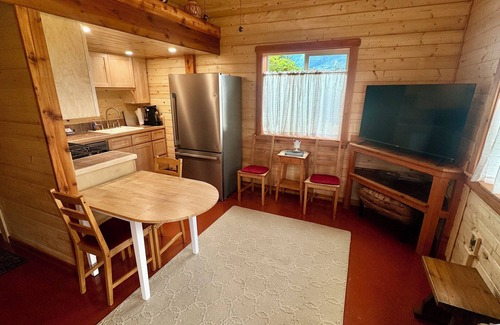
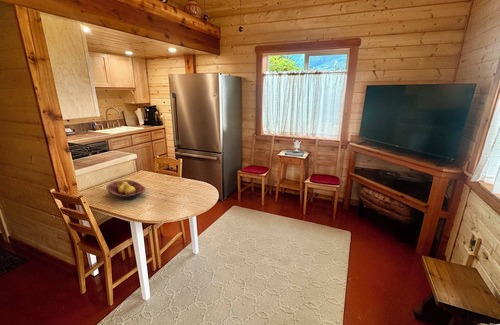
+ fruit bowl (125, 188)
